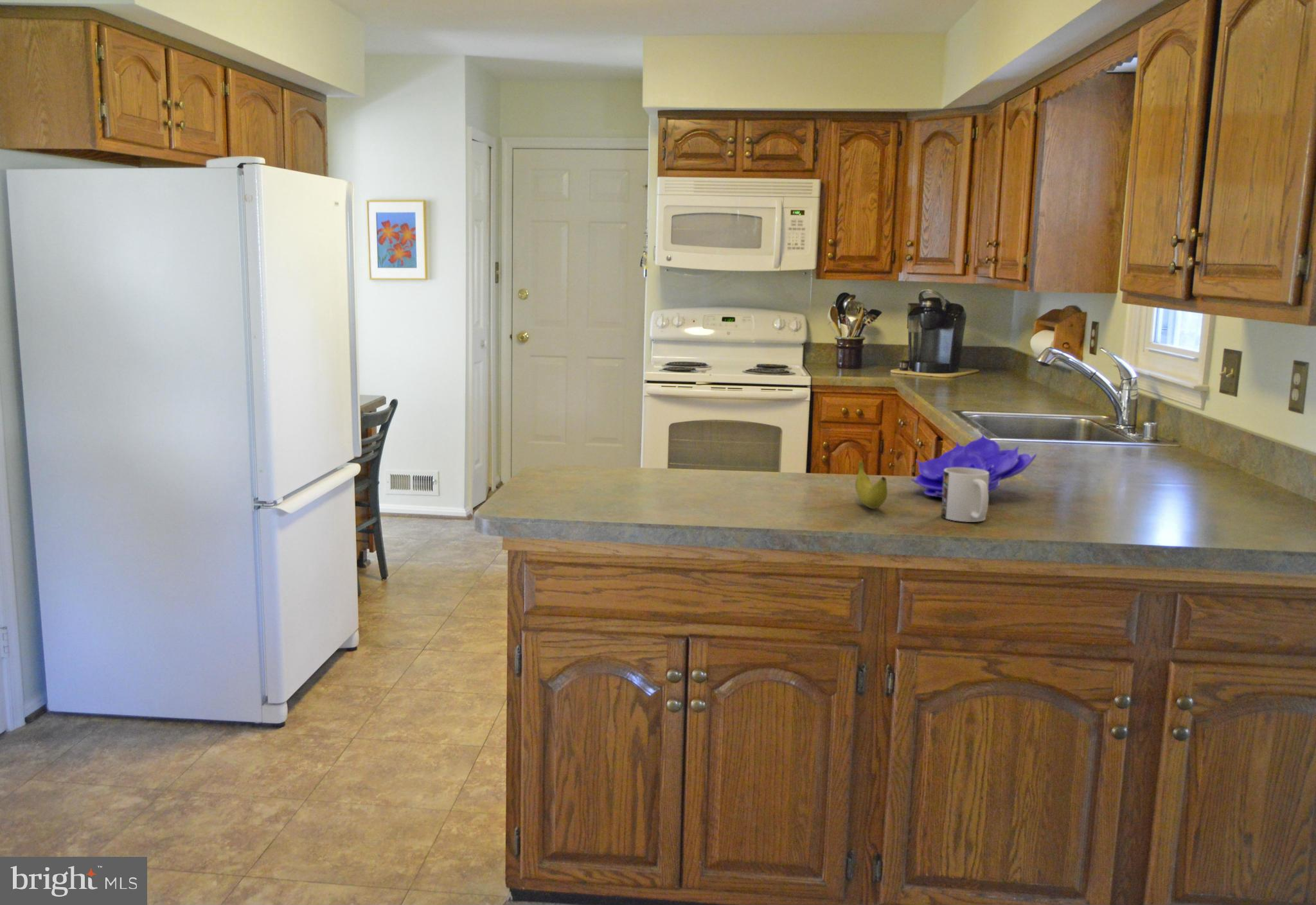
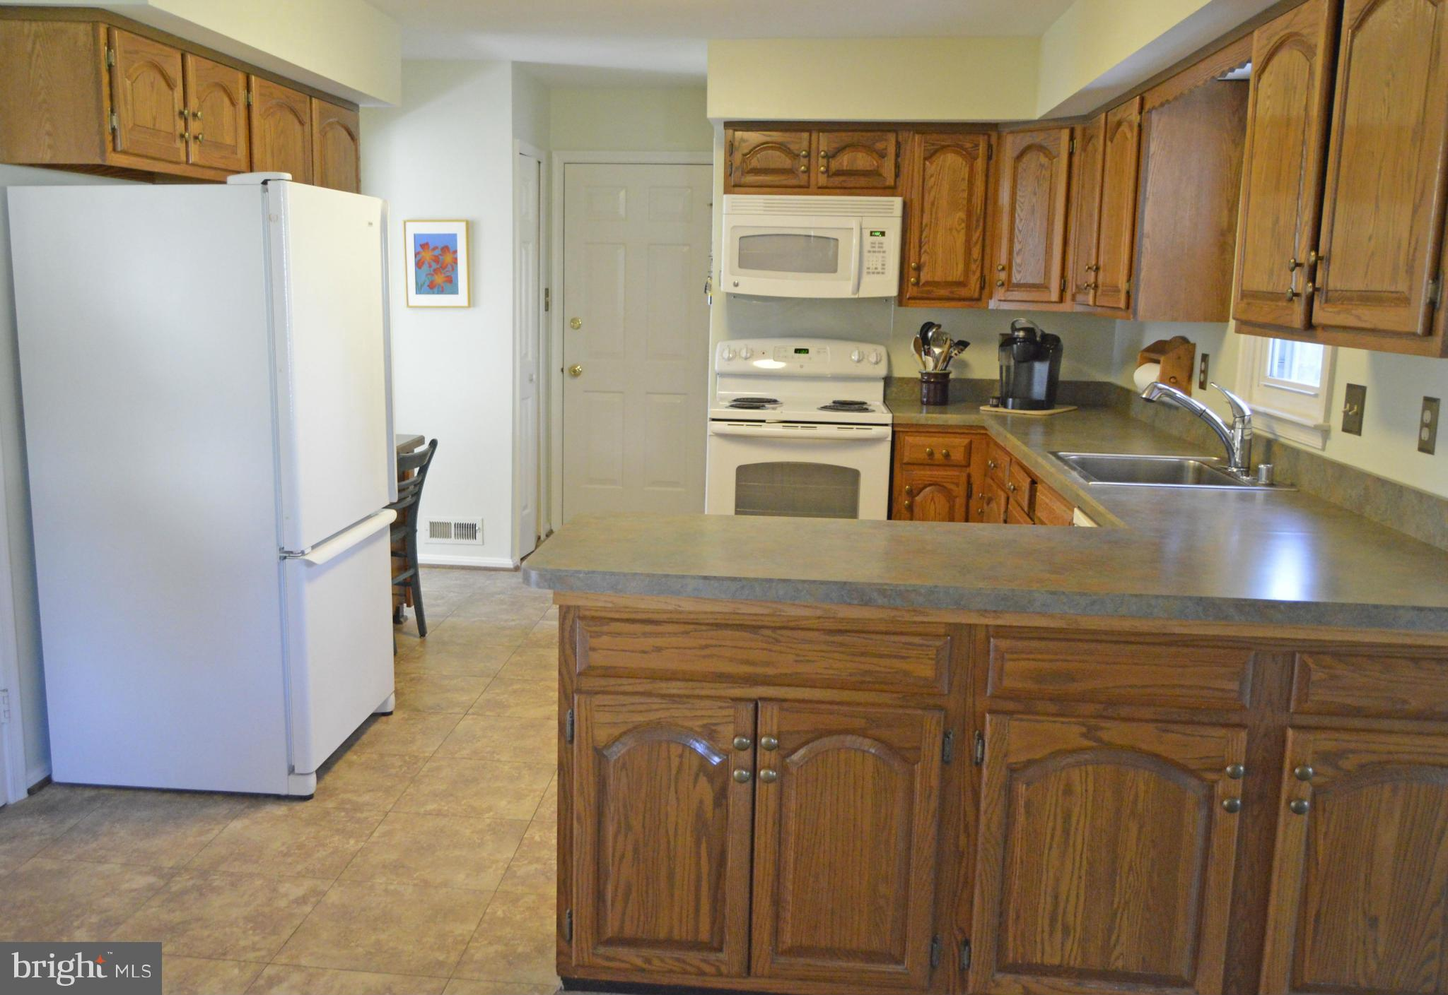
- banana (871, 488)
- mug (970, 496)
- decorative bowl (966, 465)
